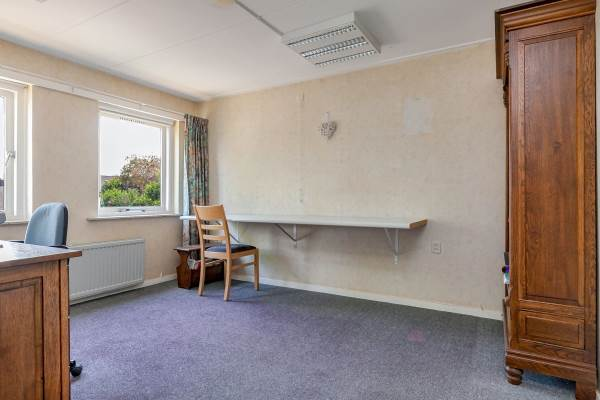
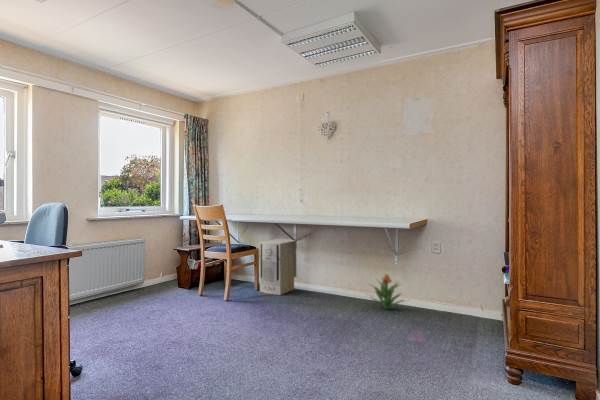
+ air purifier (278, 265)
+ decorative plant (387, 292)
